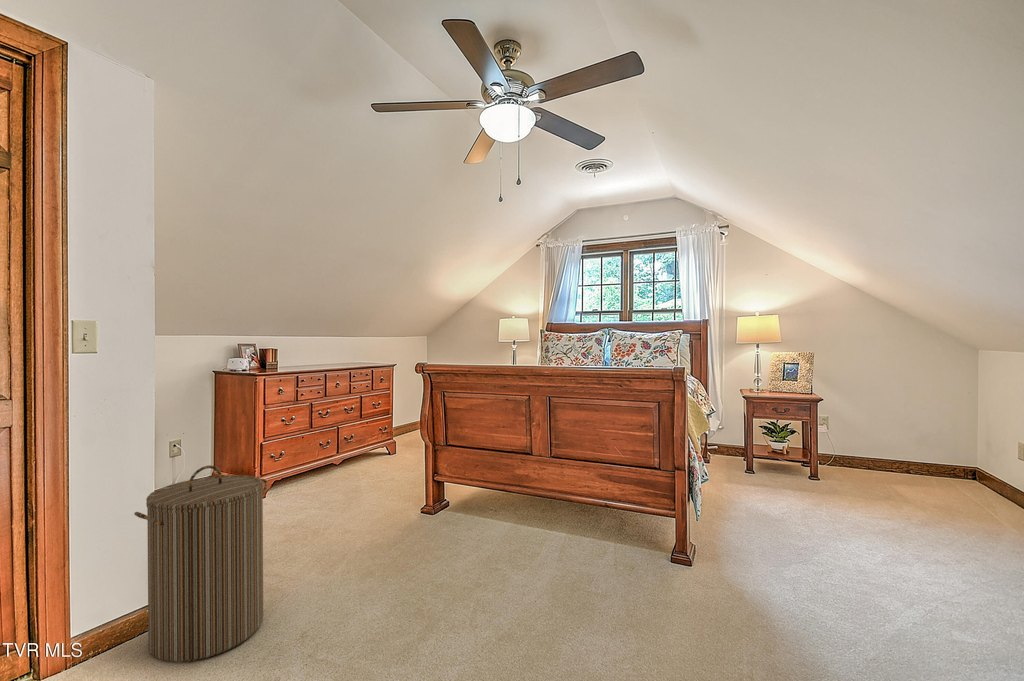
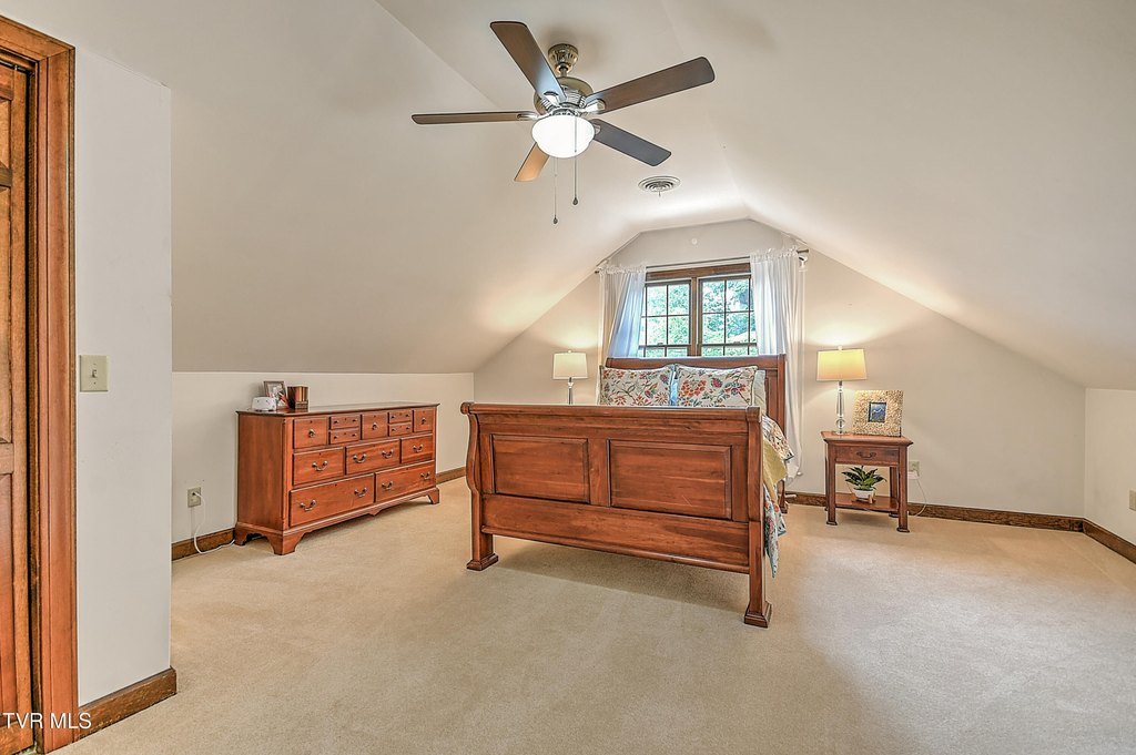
- laundry hamper (208, 548)
